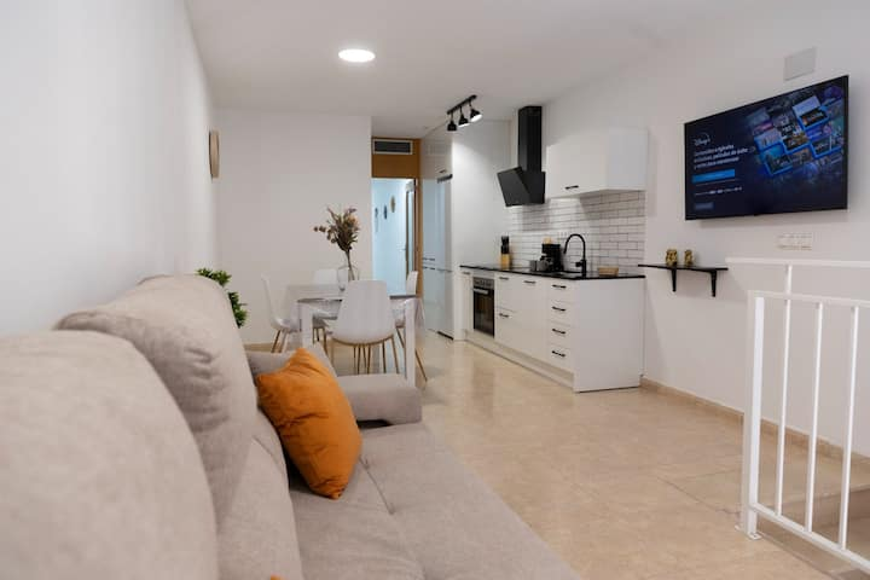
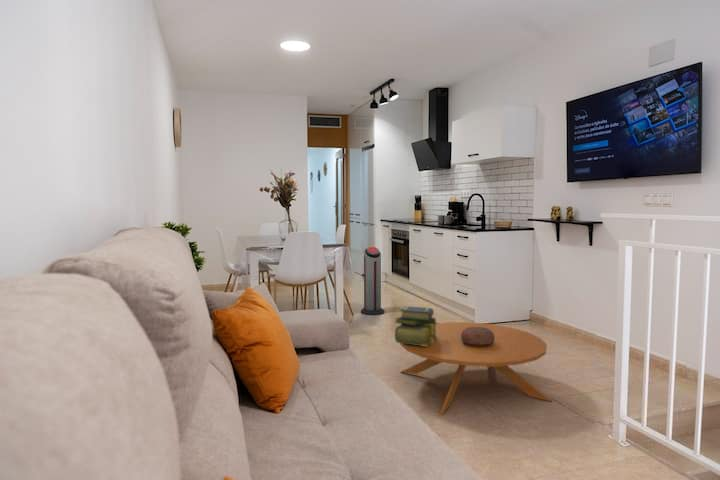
+ stack of books (416, 323)
+ decorative bowl (477, 335)
+ coffee table (470, 362)
+ air purifier (372, 279)
